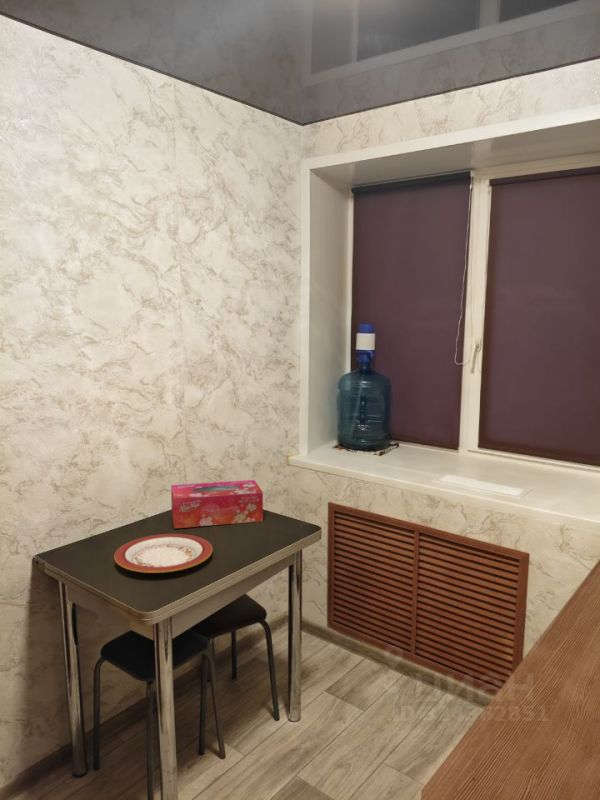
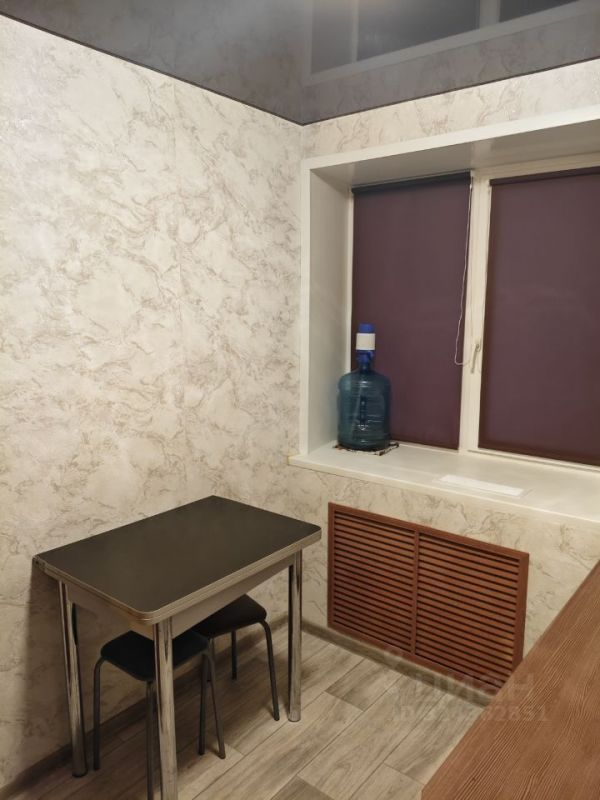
- tissue box (216, 502)
- plate (164, 554)
